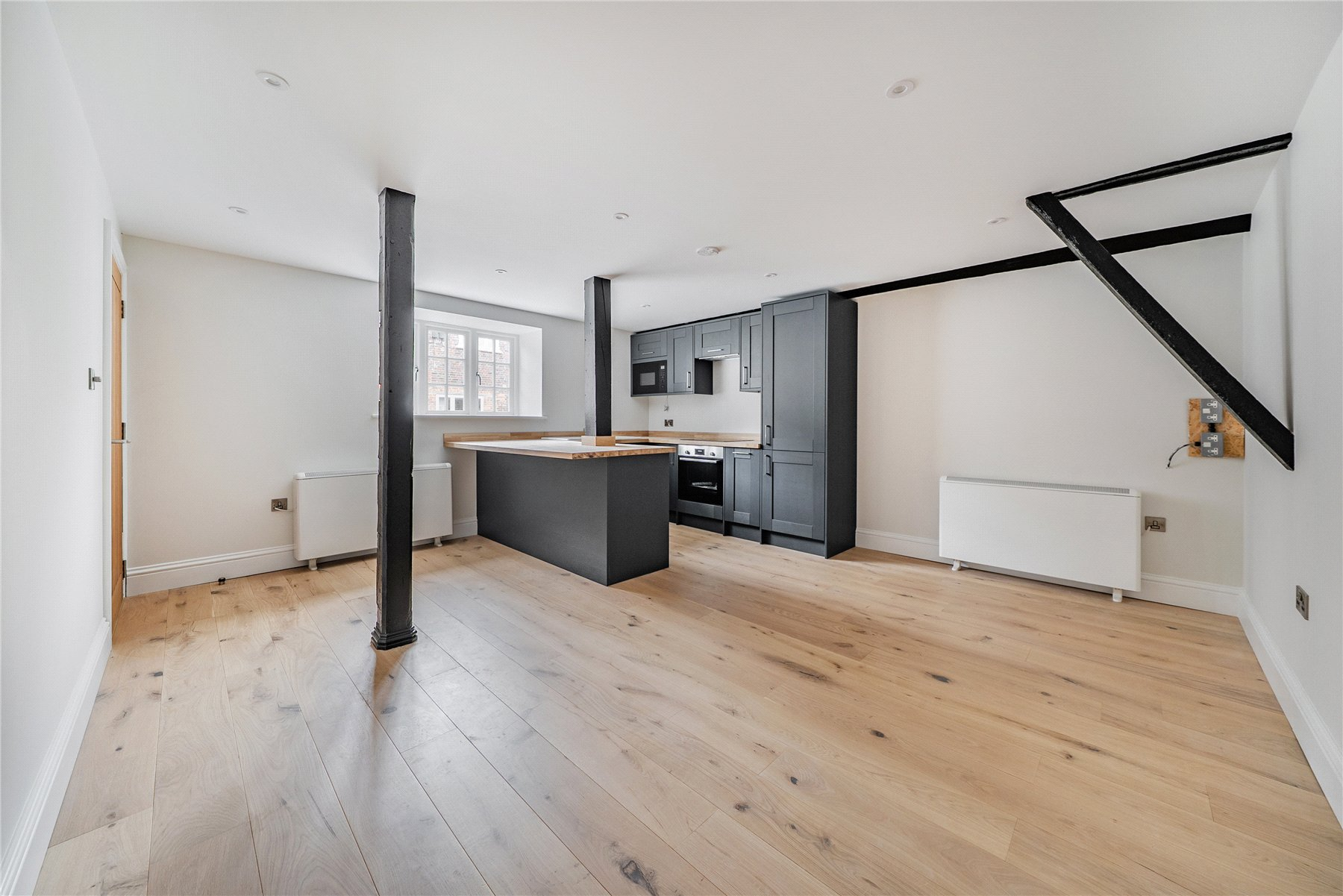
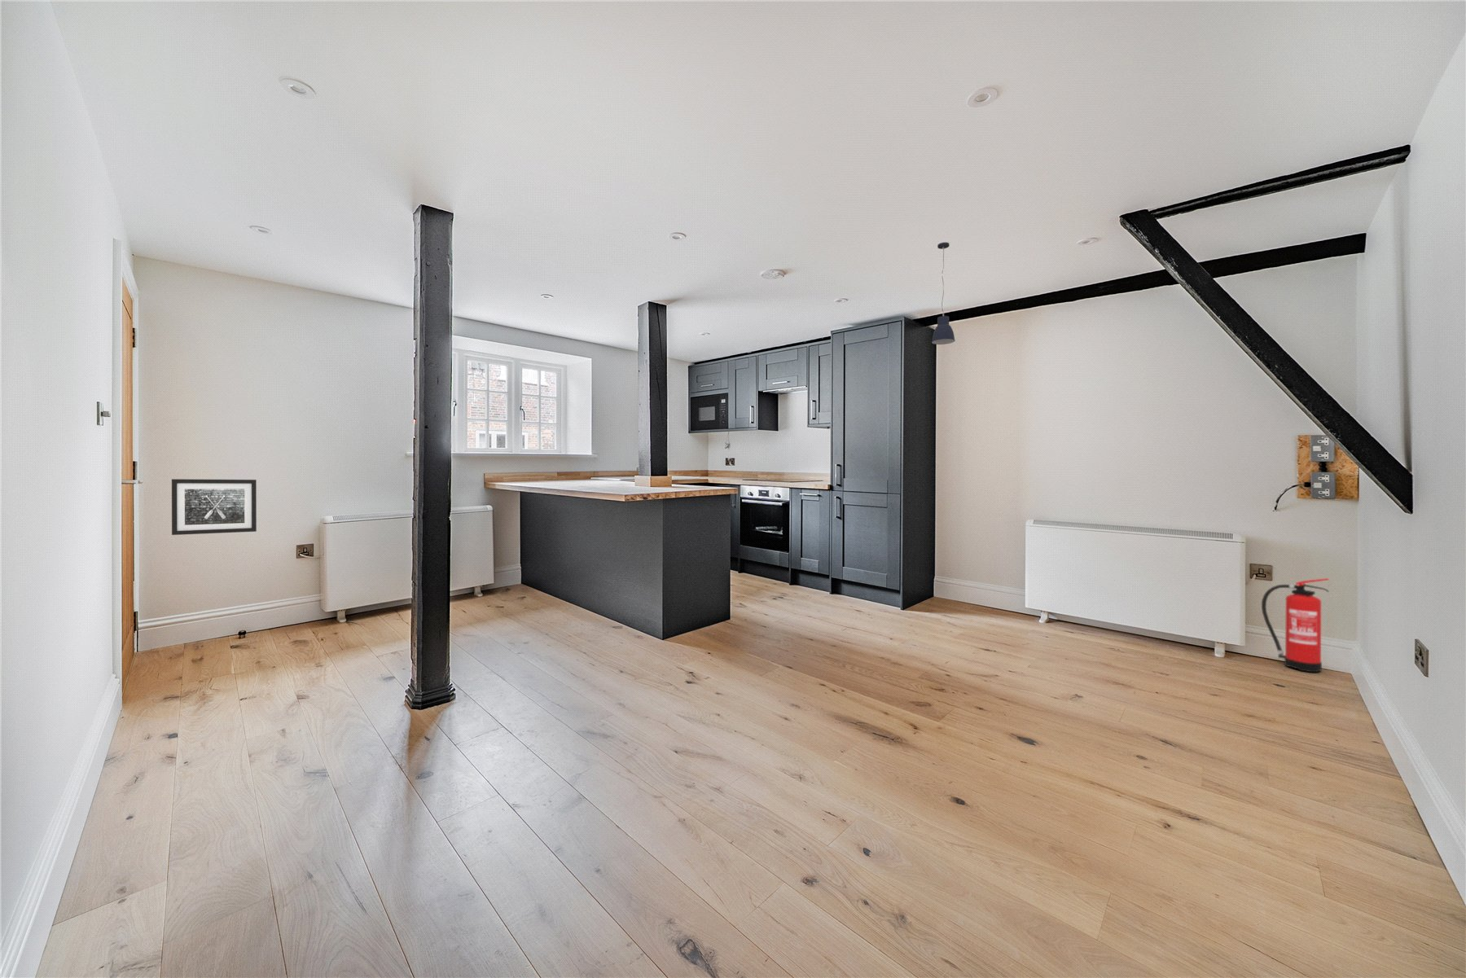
+ fire extinguisher (1294, 620)
+ wall art (215, 505)
+ pendant light (943, 294)
